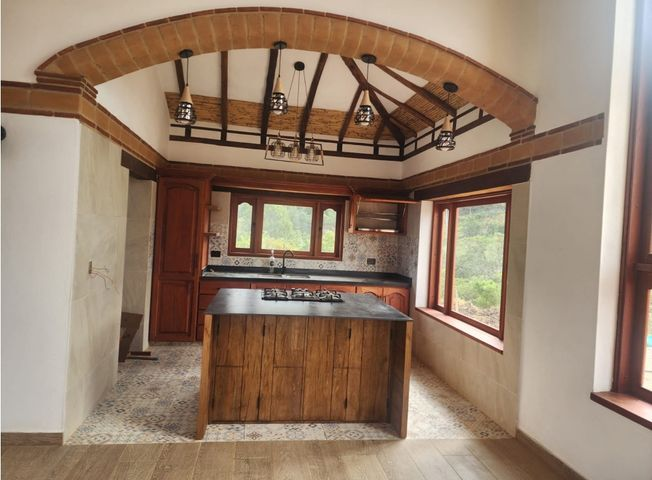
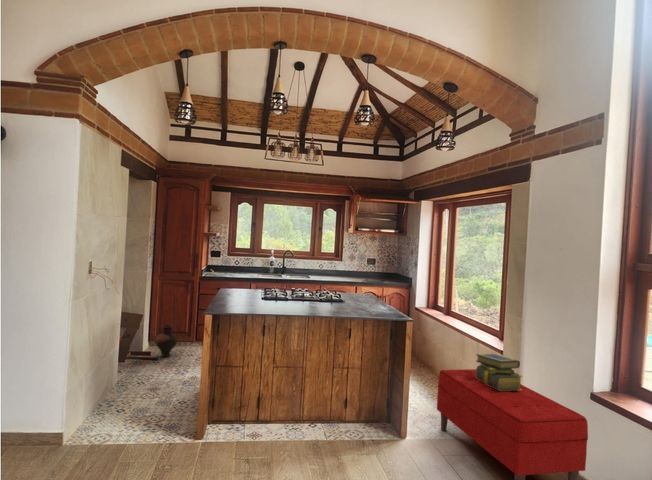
+ vase (166, 340)
+ bench (501, 423)
+ stack of books (497, 370)
